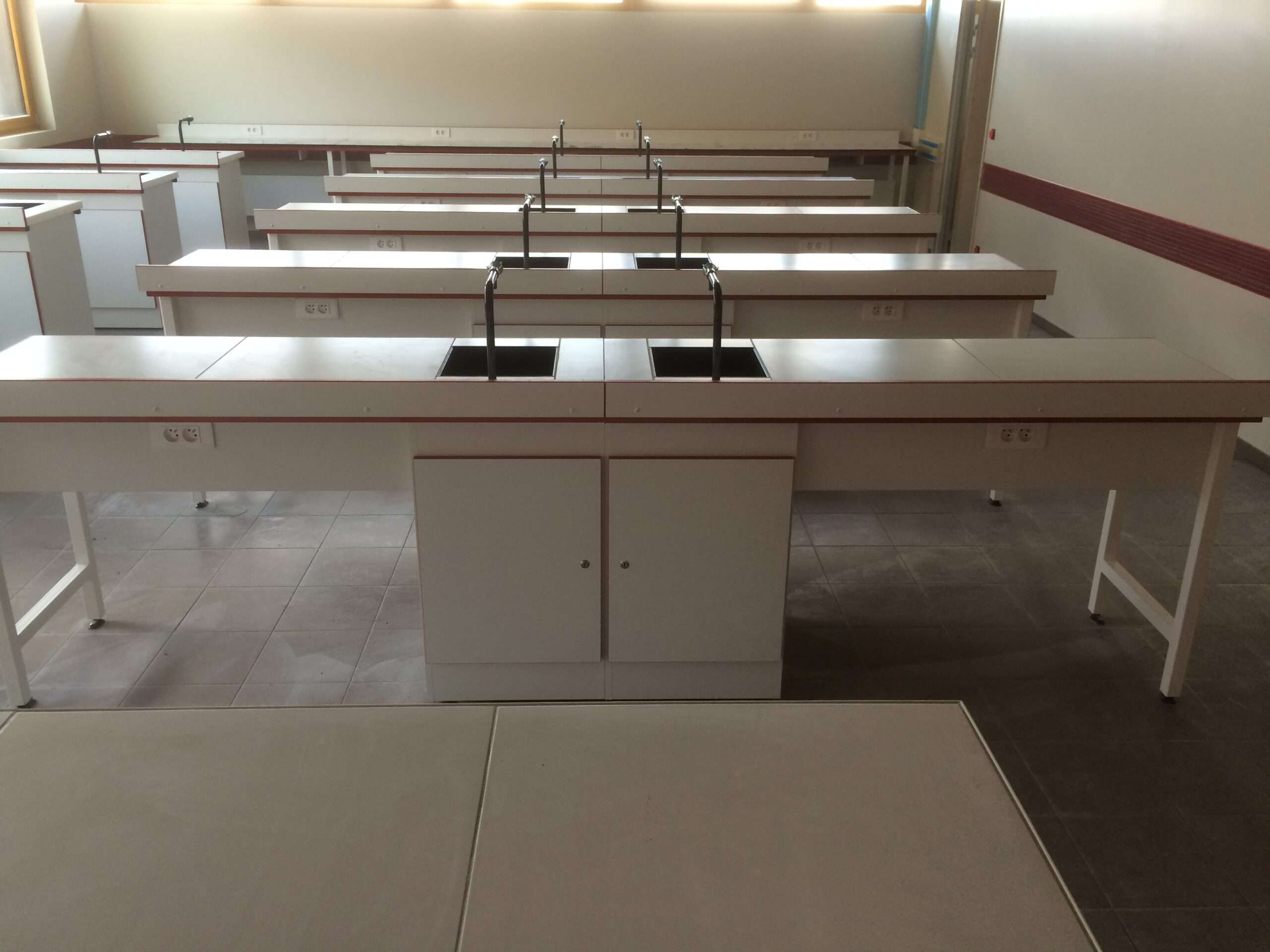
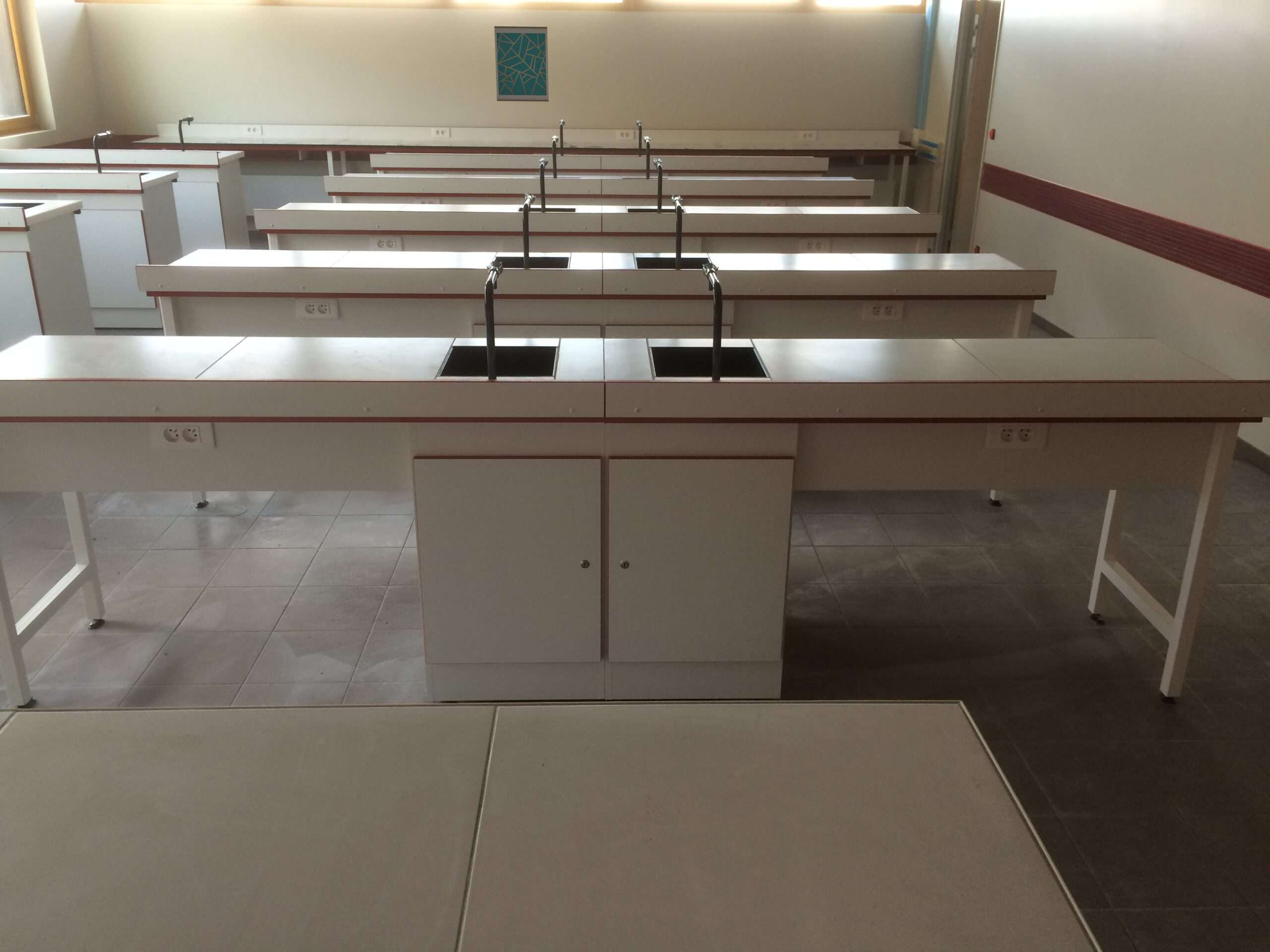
+ wall art (521, 64)
